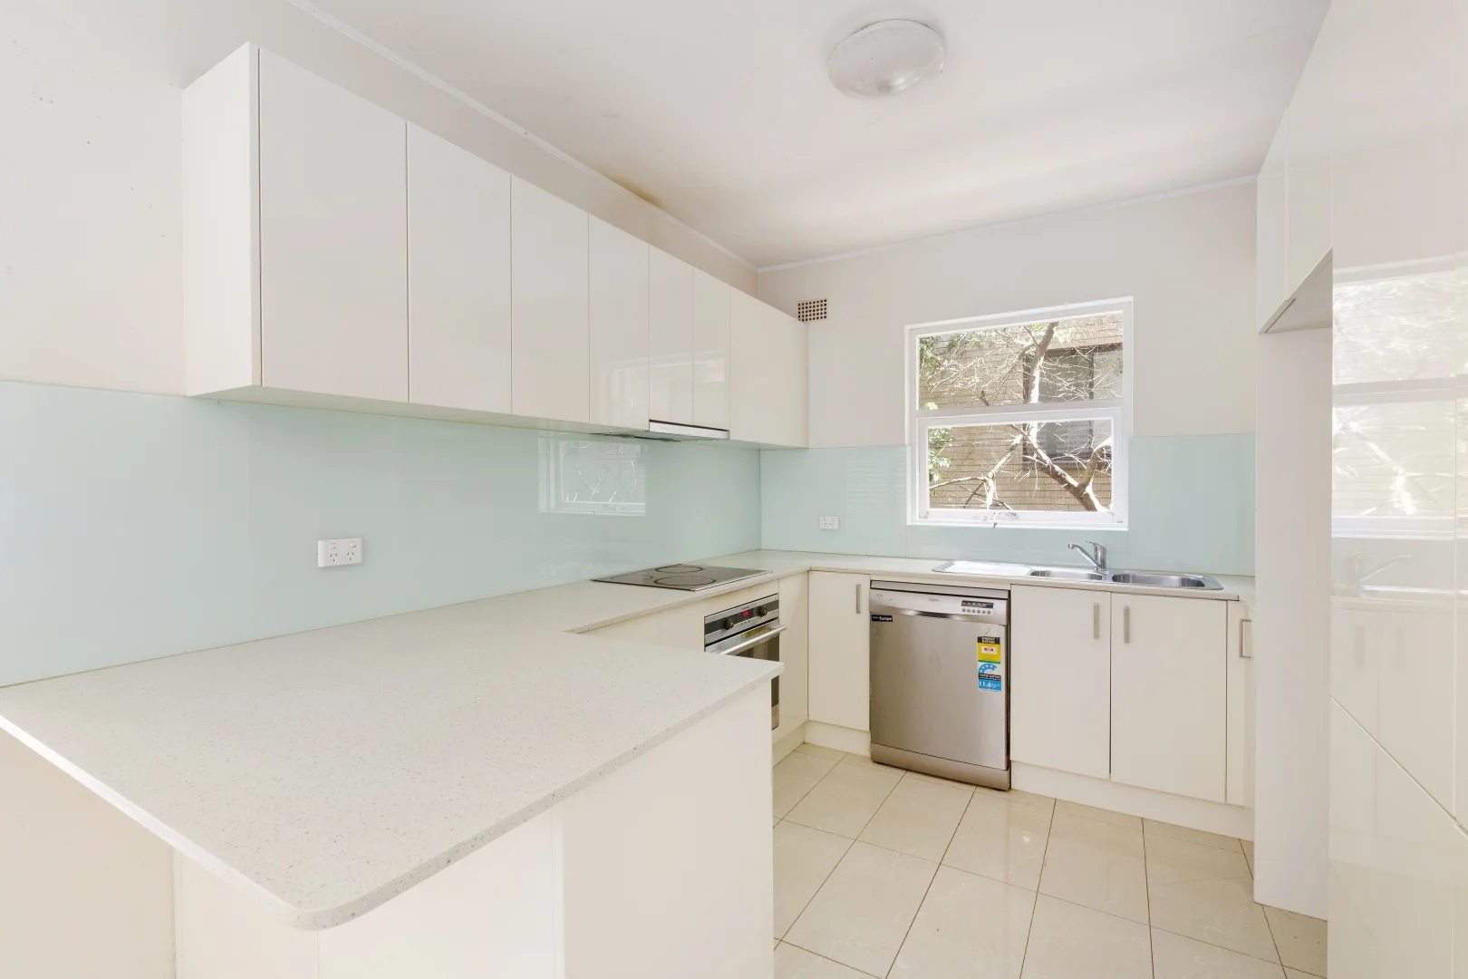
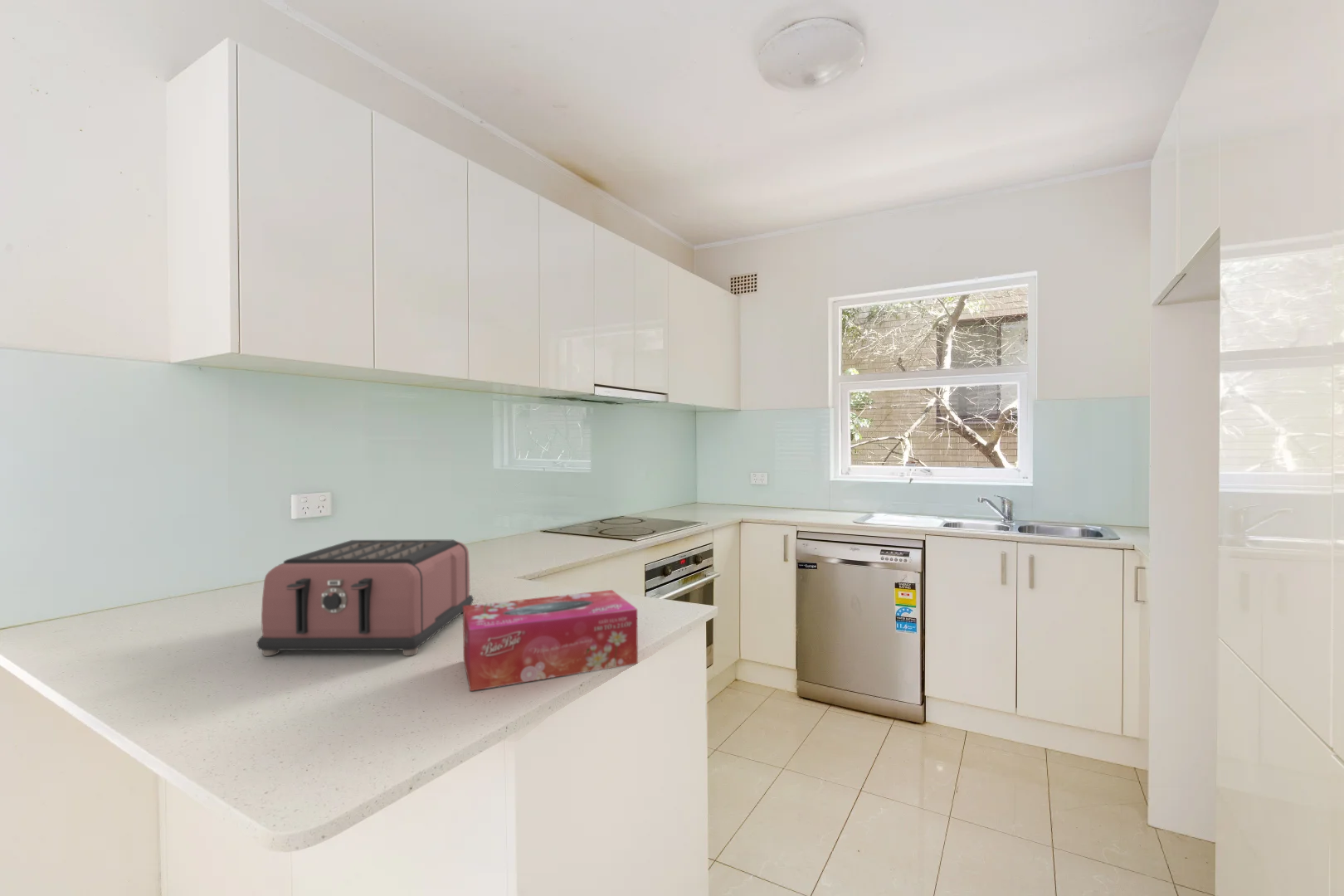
+ tissue box (549, 634)
+ toaster (374, 591)
